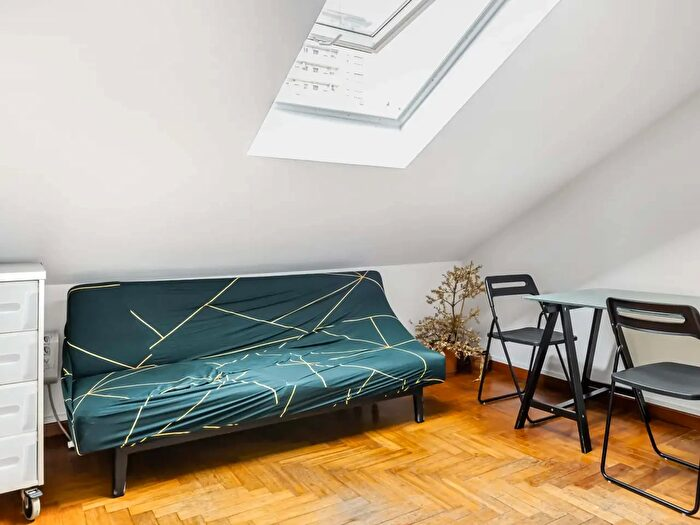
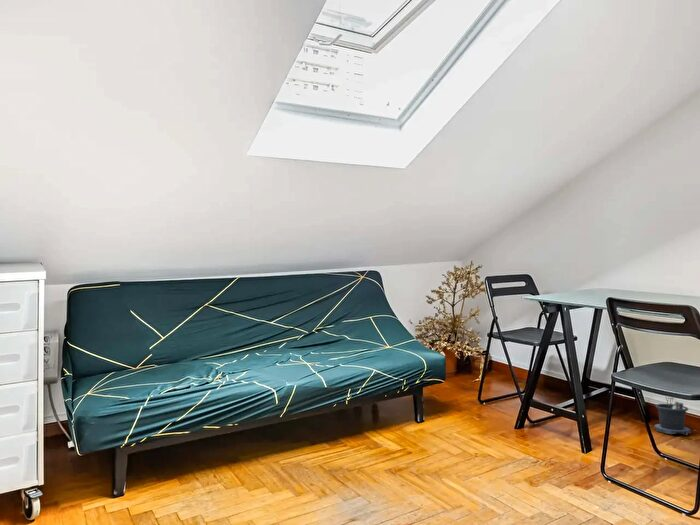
+ potted plant (670, 401)
